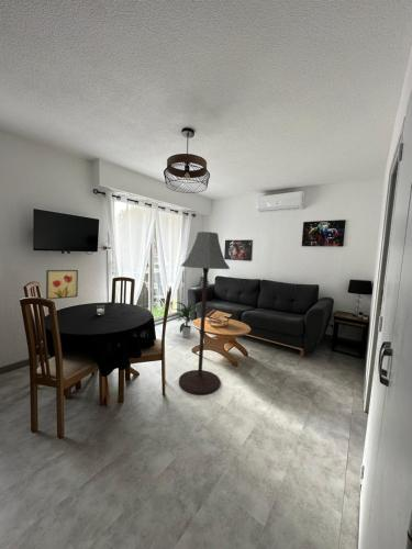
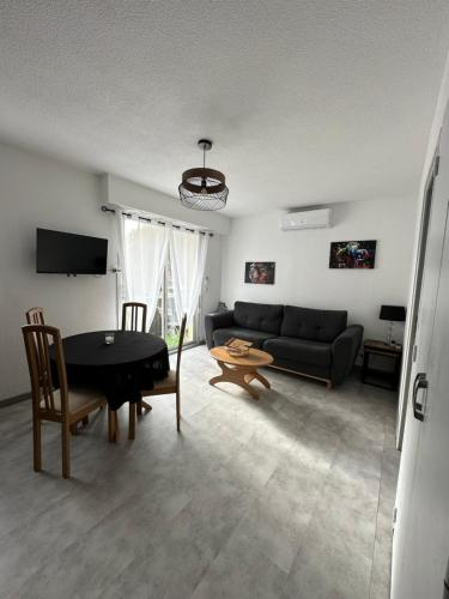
- floor lamp (203, 309)
- wall art (62, 283)
- indoor plant (186, 318)
